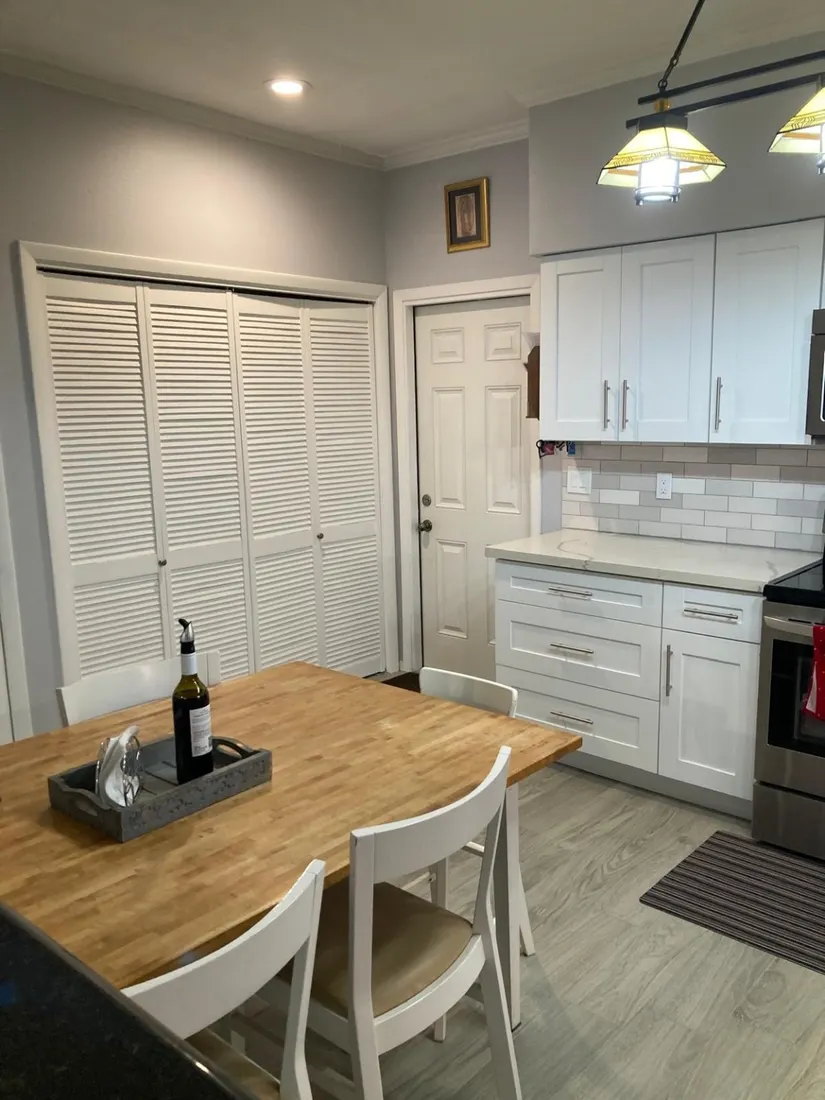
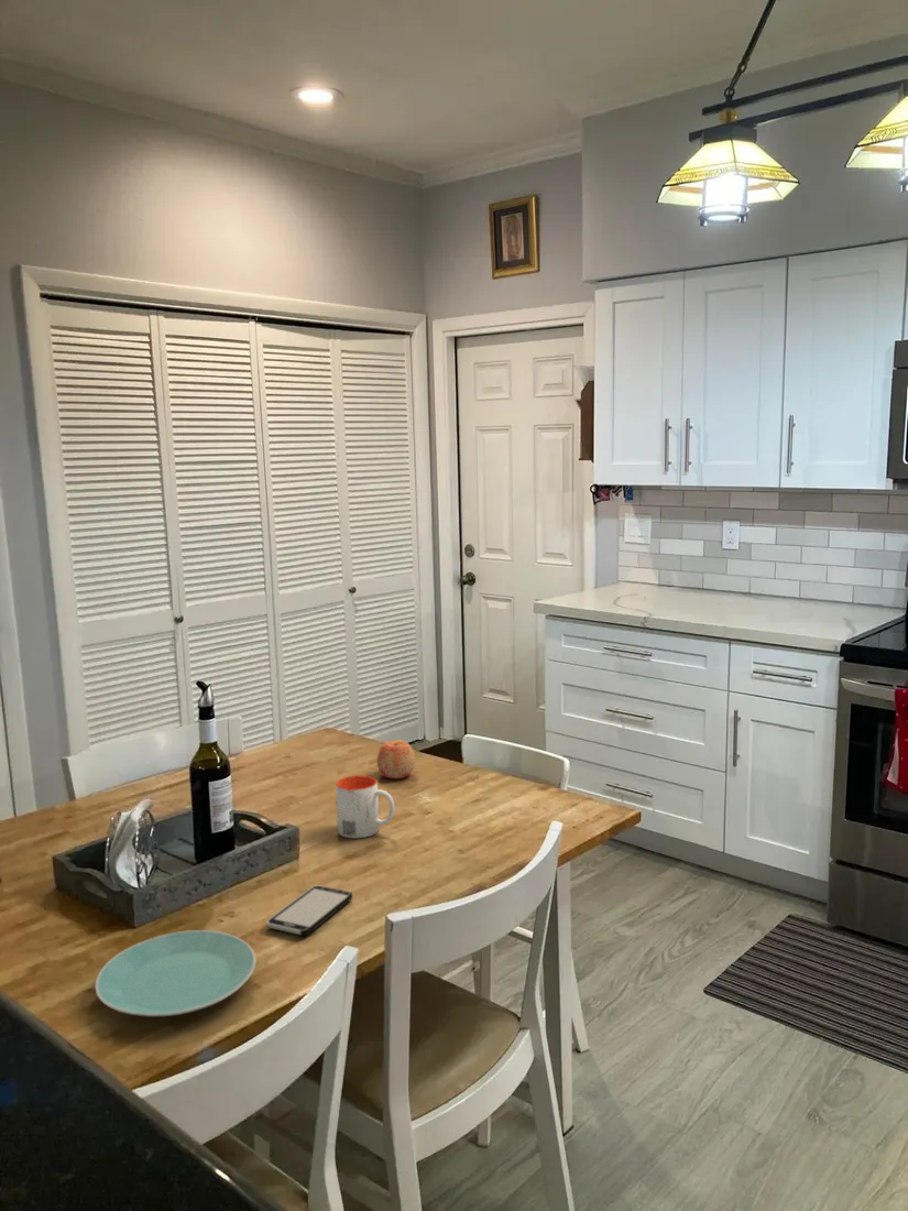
+ apple (395, 759)
+ mug (365, 807)
+ plate (177, 977)
+ smartphone (310, 909)
